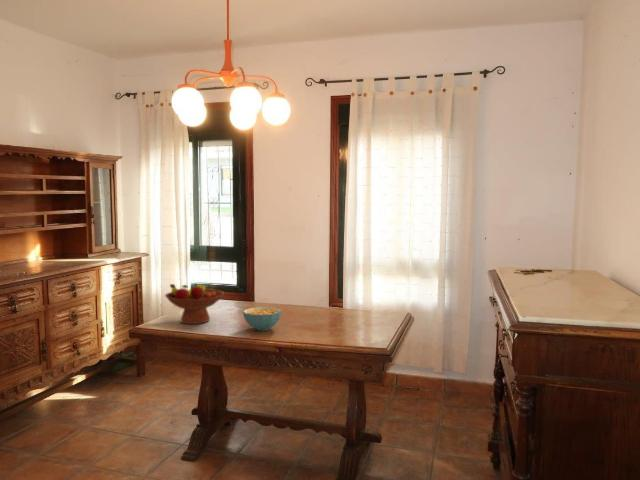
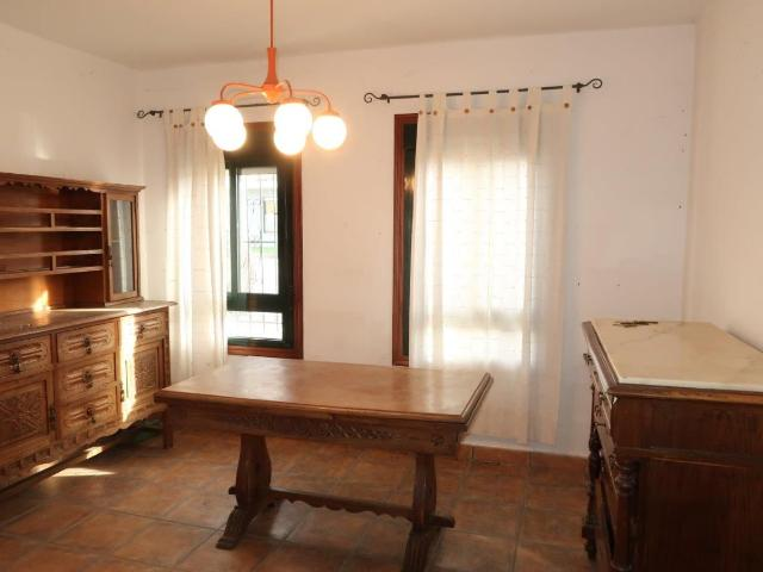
- fruit bowl (195, 302)
- cereal bowl (262, 319)
